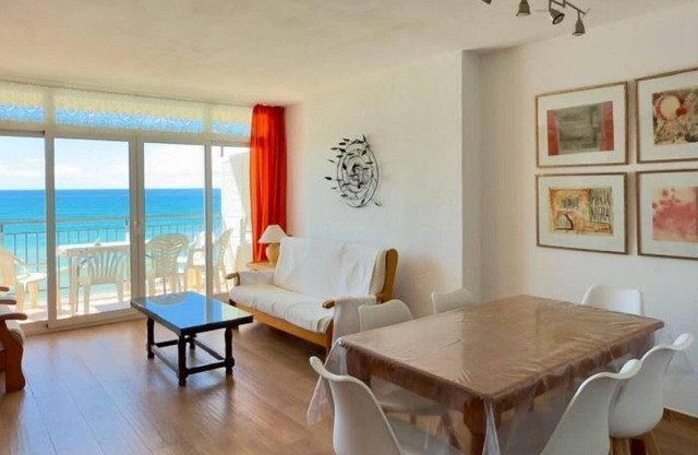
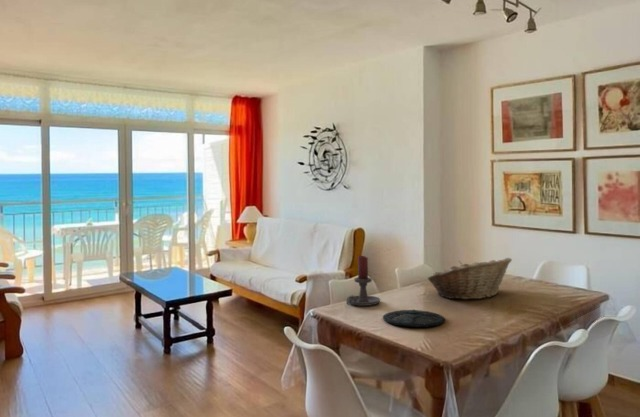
+ candle holder (360, 279)
+ fruit basket (470, 275)
+ plate (413, 314)
